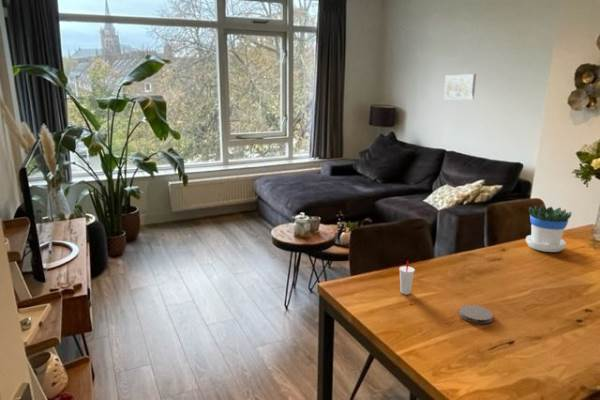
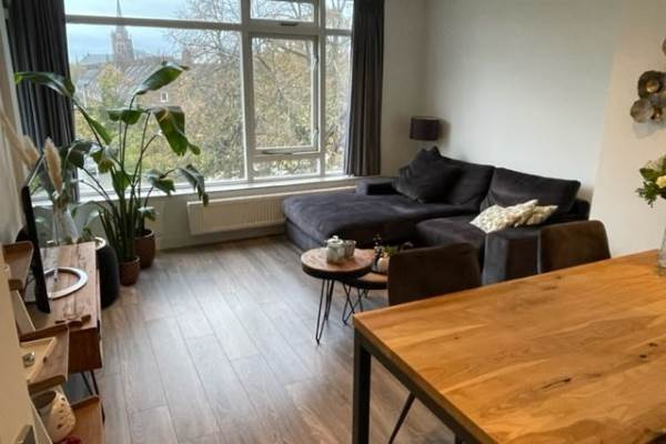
- wall art (459, 87)
- flowerpot (547, 229)
- cup (406, 276)
- coaster (475, 314)
